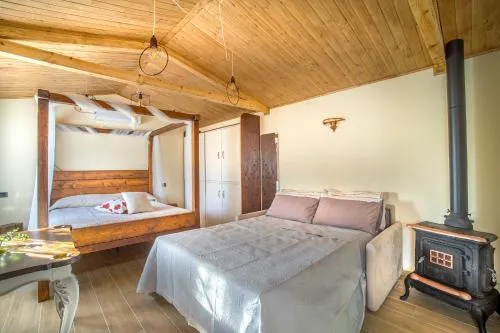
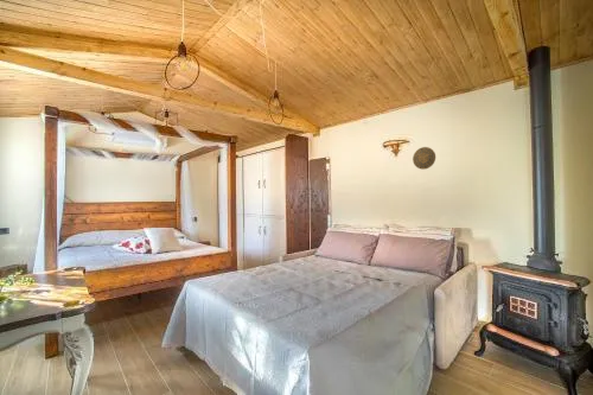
+ decorative plate (423, 158)
